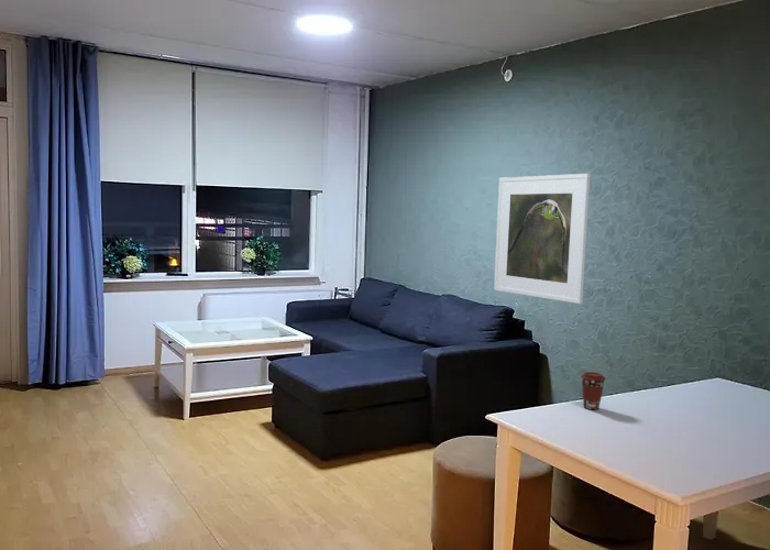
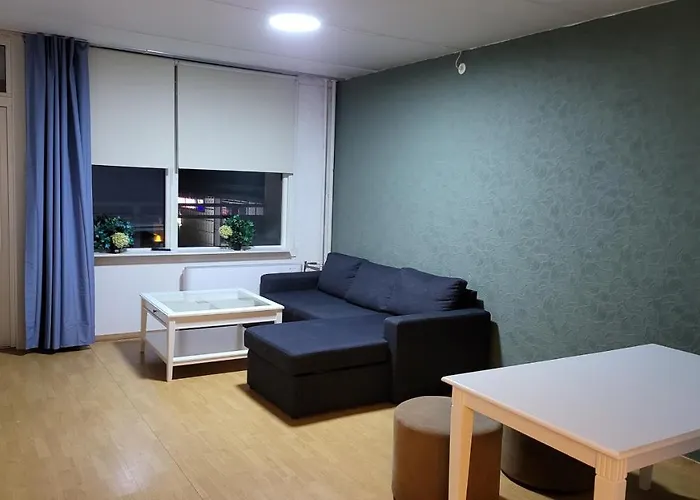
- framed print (538, 237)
- coffee cup (592, 391)
